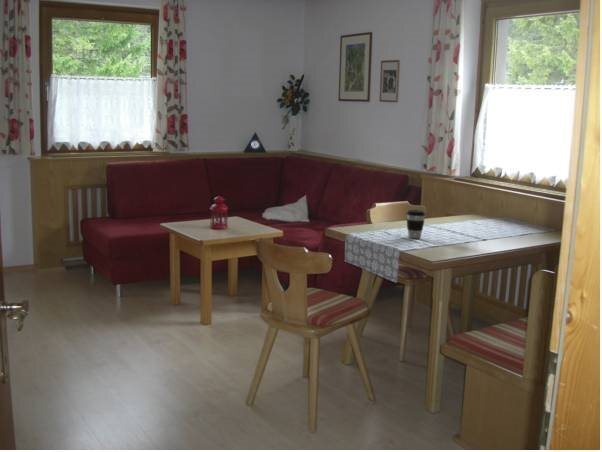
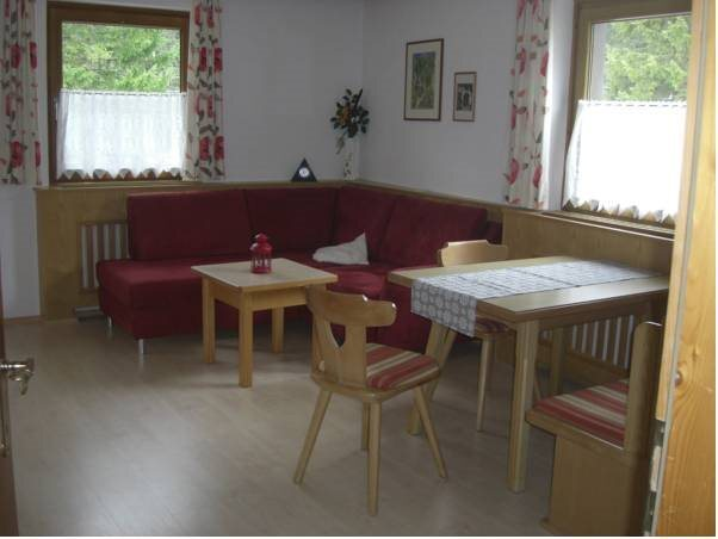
- coffee cup (415, 224)
